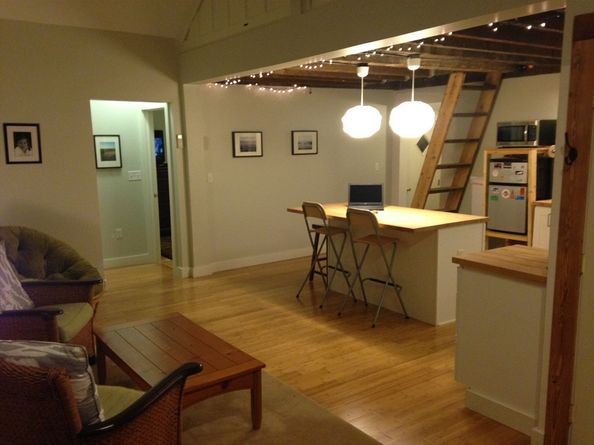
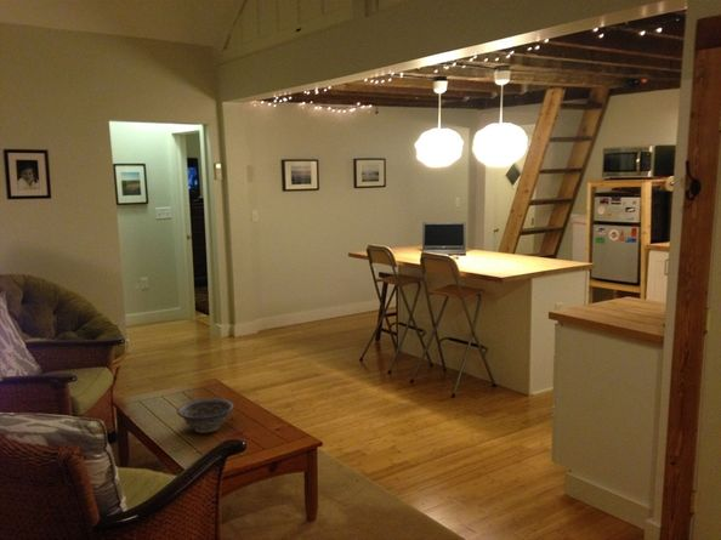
+ decorative bowl (206, 417)
